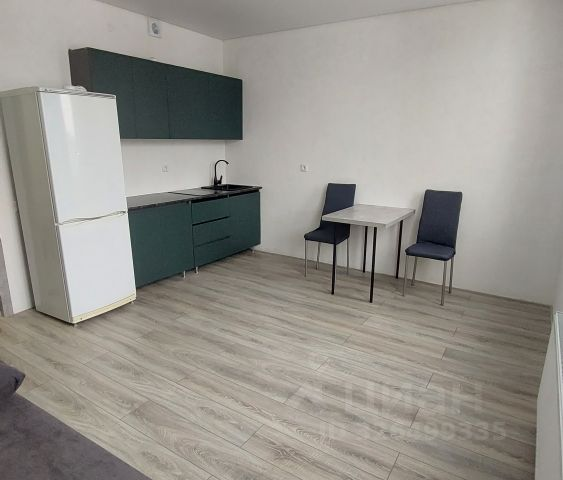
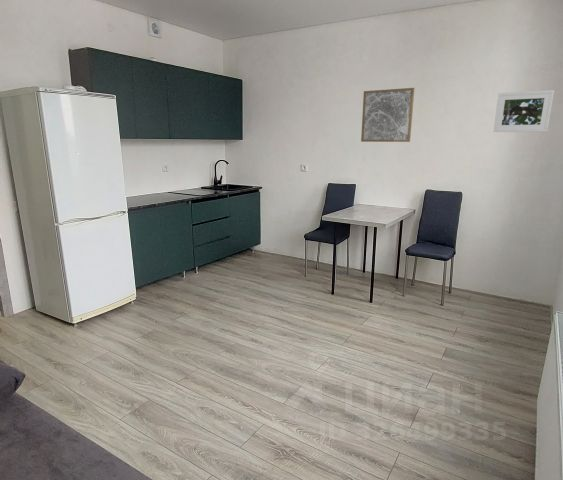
+ wall art (386, 116)
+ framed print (522, 112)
